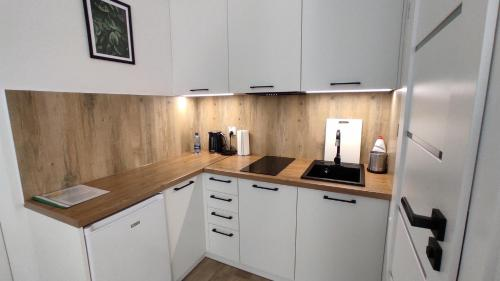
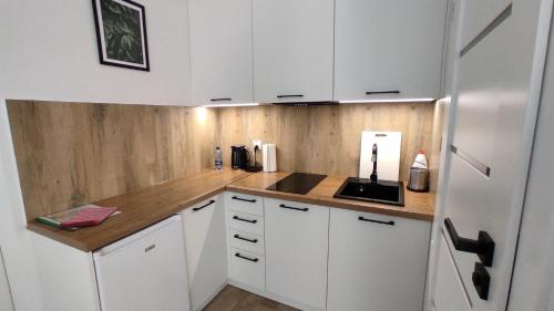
+ dish towel (91, 215)
